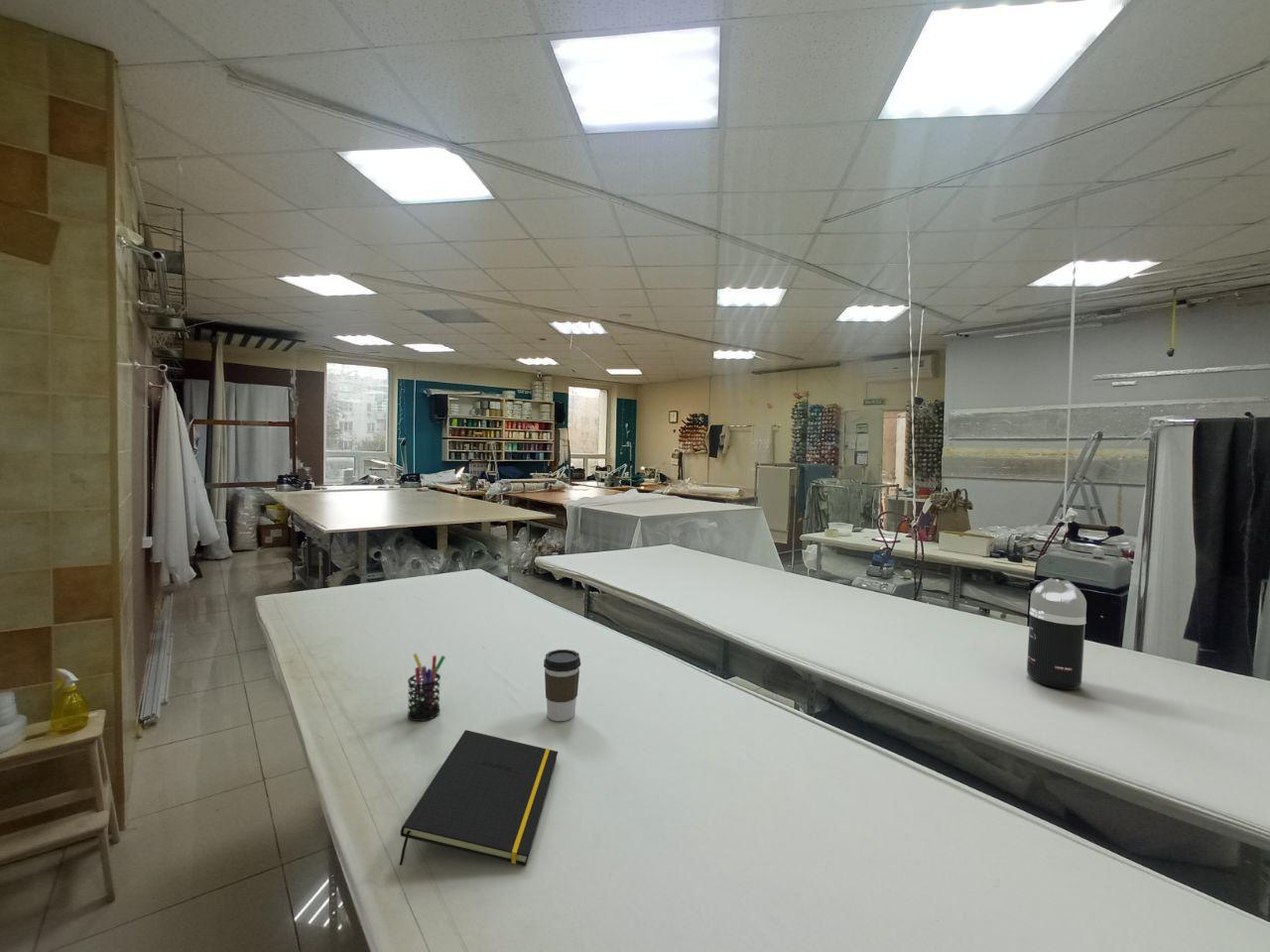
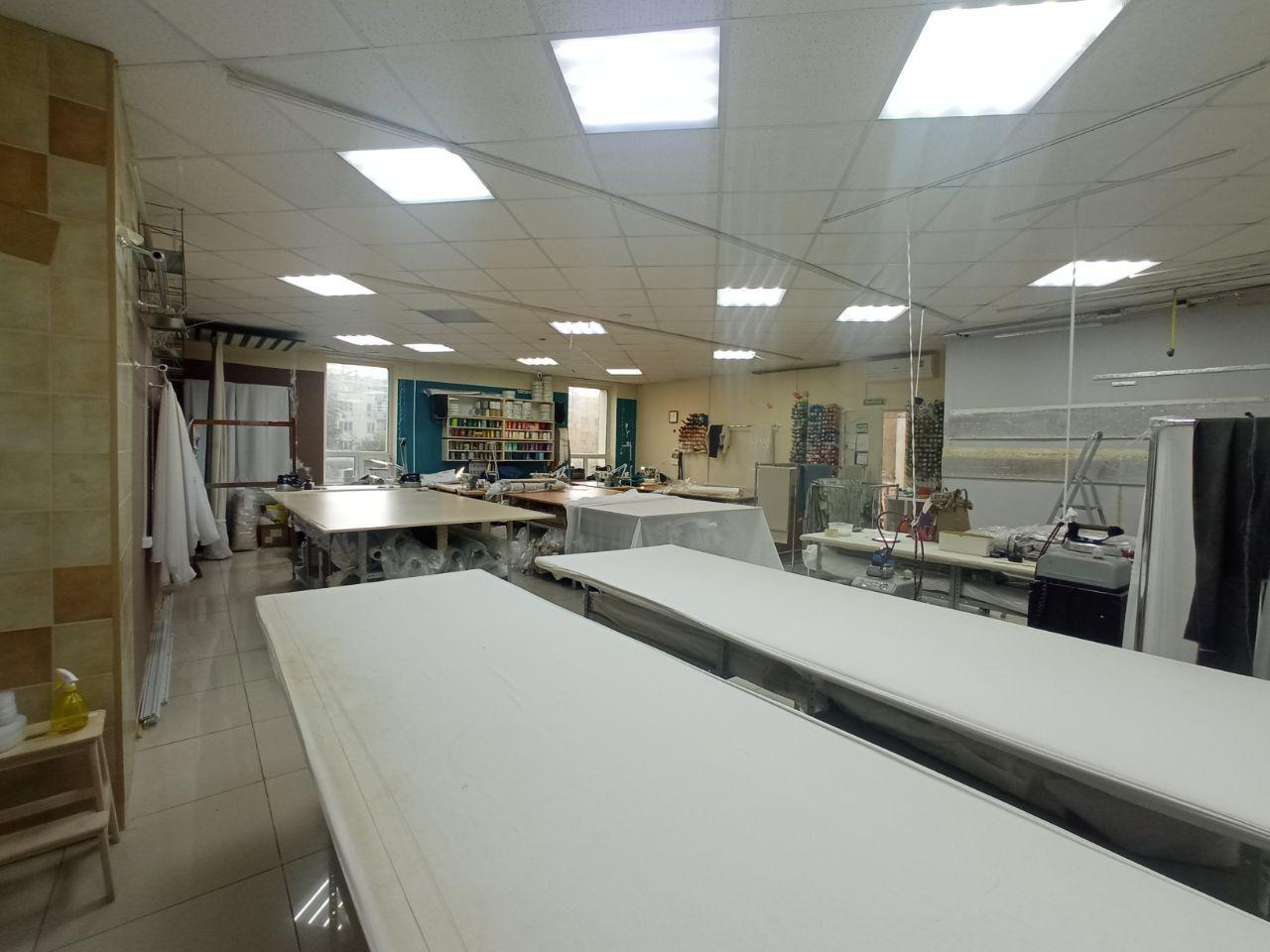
- pen holder (428, 681)
- spray bottle (1056, 629)
- coffee cup (562, 684)
- notepad (490, 787)
